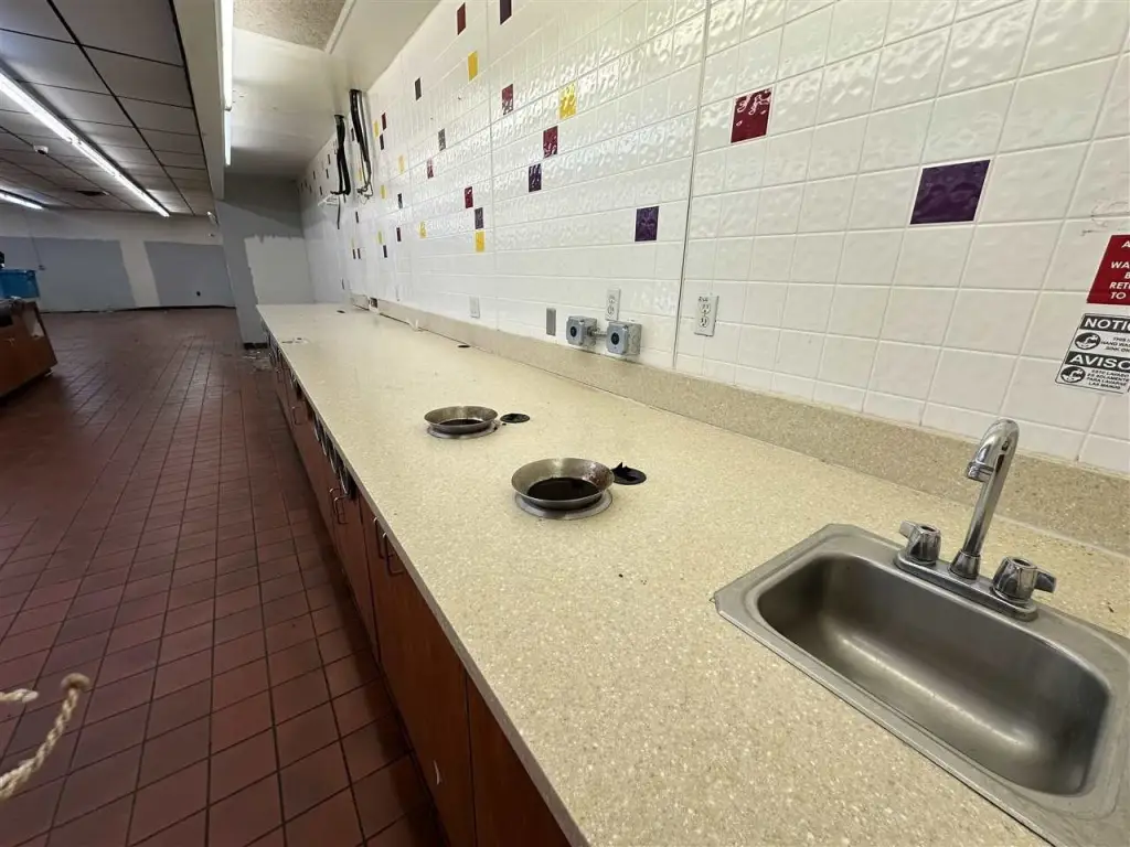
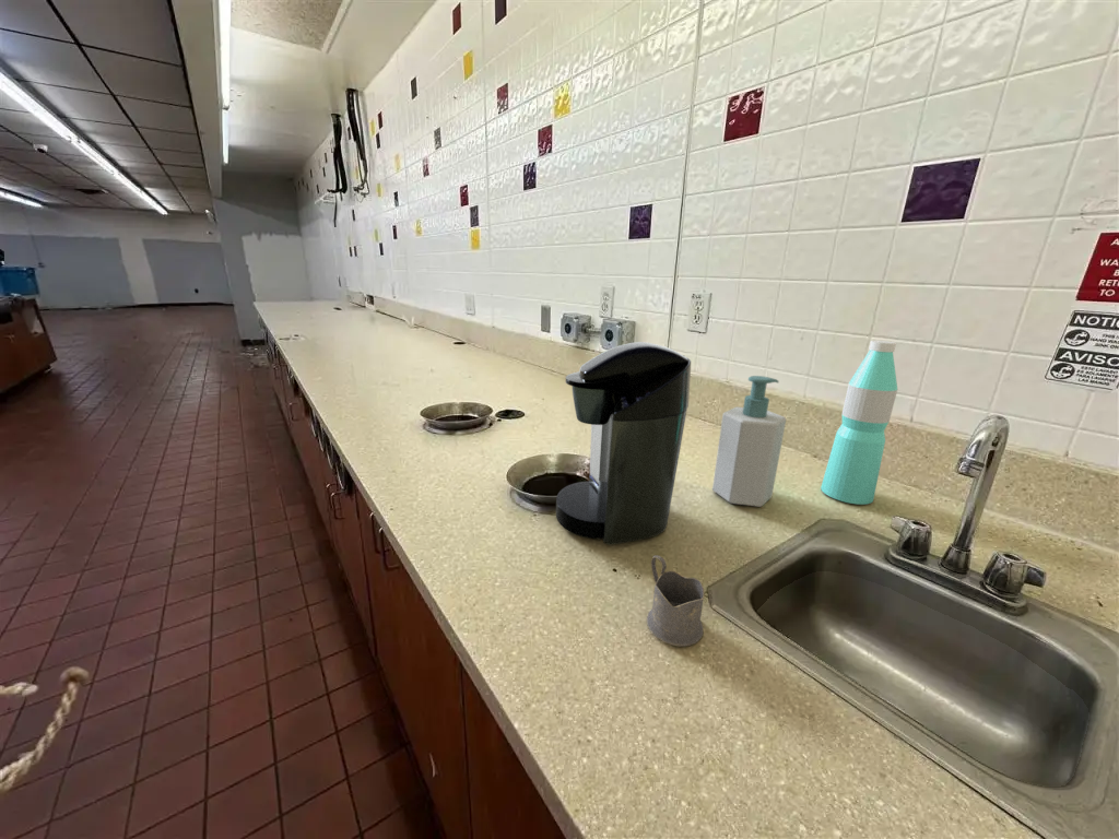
+ soap bottle (750, 438)
+ coffee maker (620, 423)
+ tea glass holder (674, 589)
+ water bottle (863, 422)
